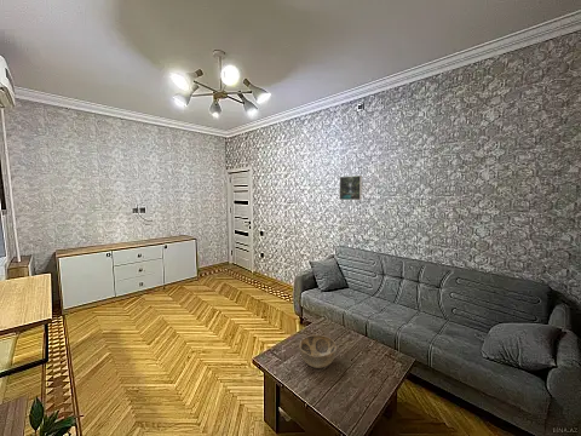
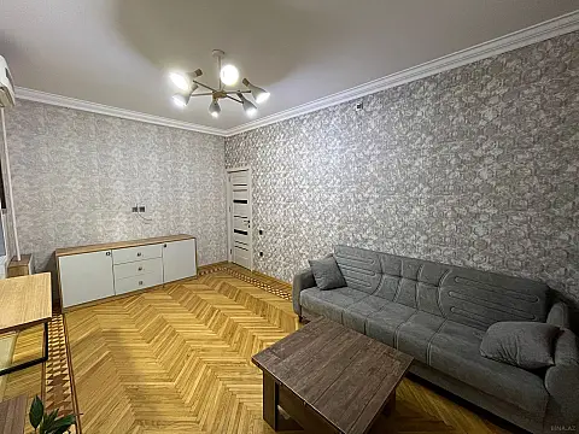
- decorative bowl (317, 352)
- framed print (350, 188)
